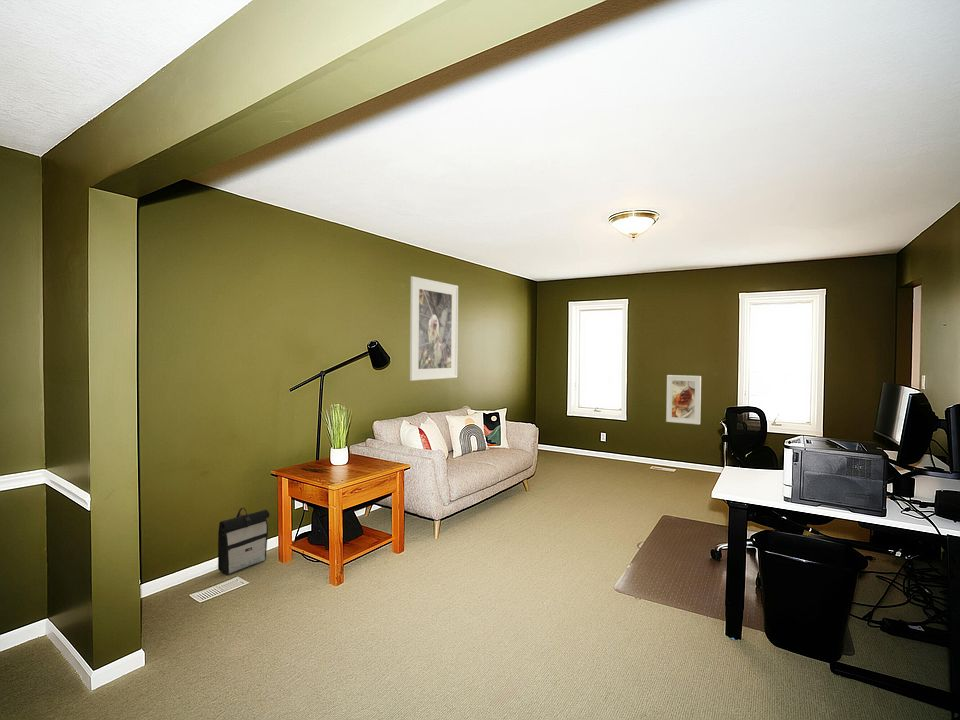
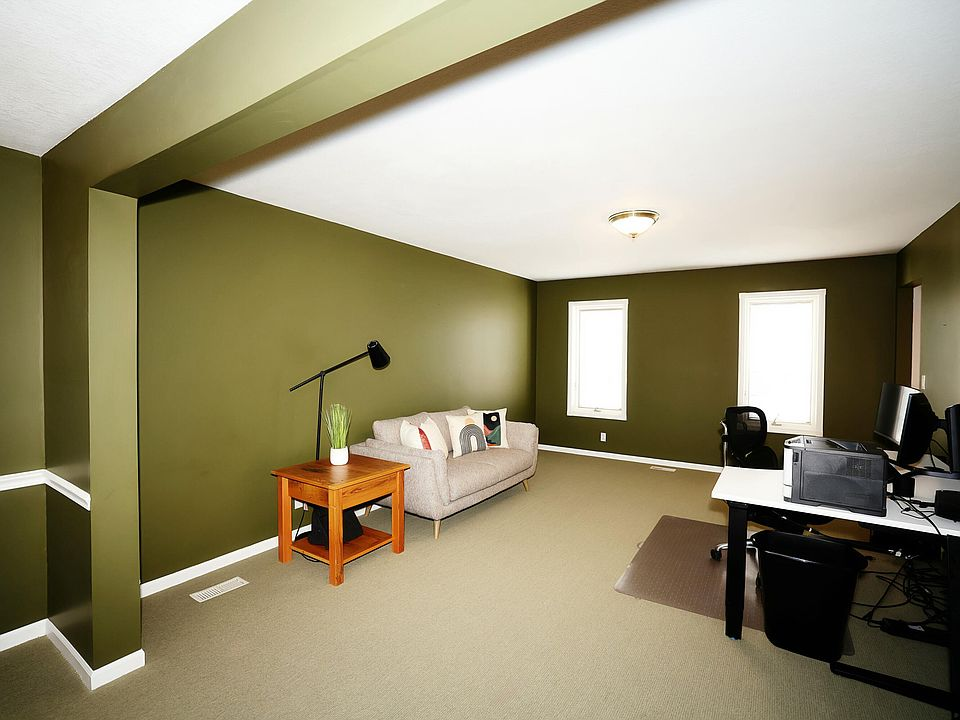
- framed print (683, 399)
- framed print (435, 330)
- backpack (243, 537)
